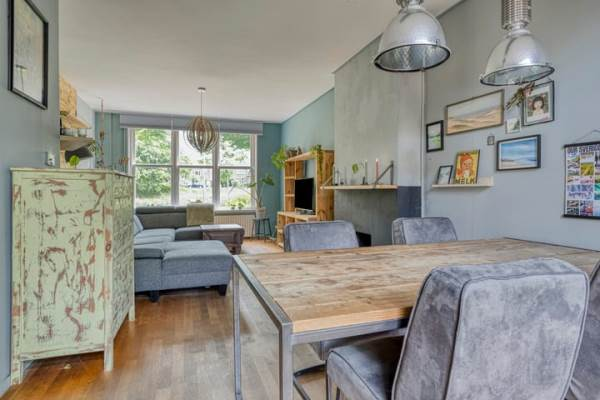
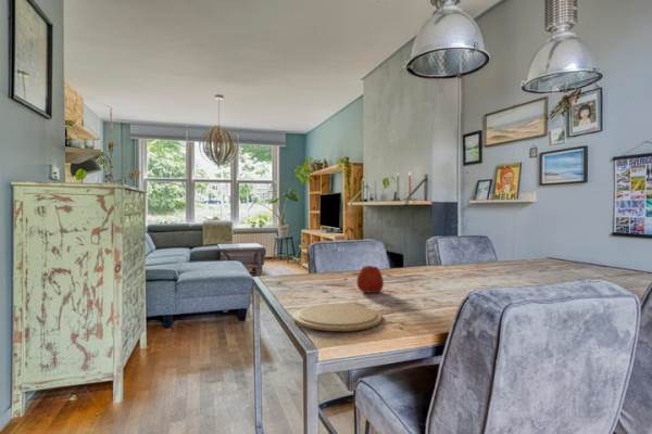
+ apple (369, 278)
+ plate (337, 315)
